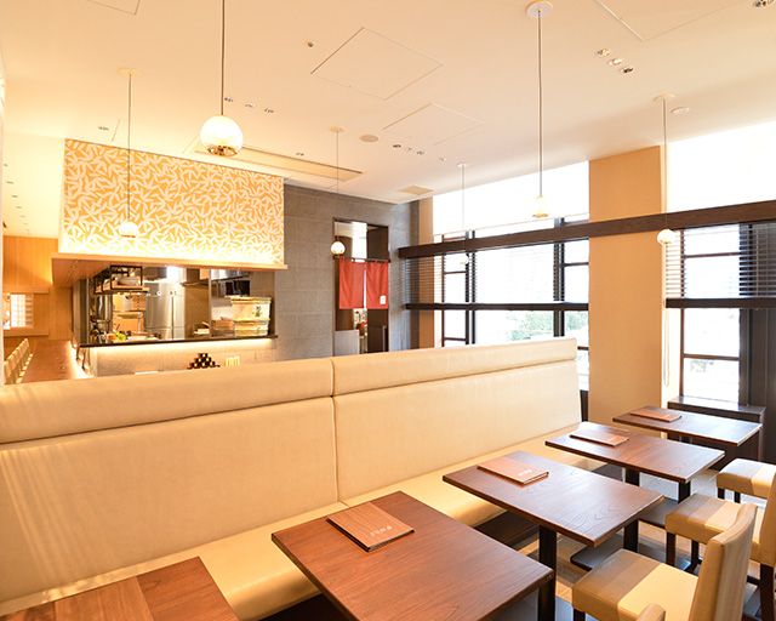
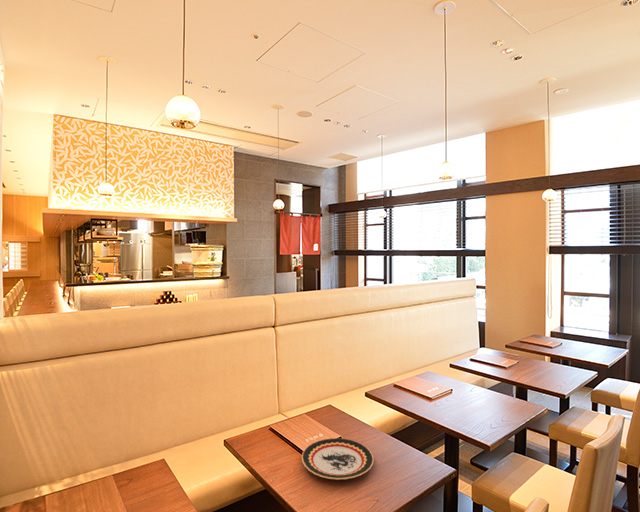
+ plate (337, 459)
